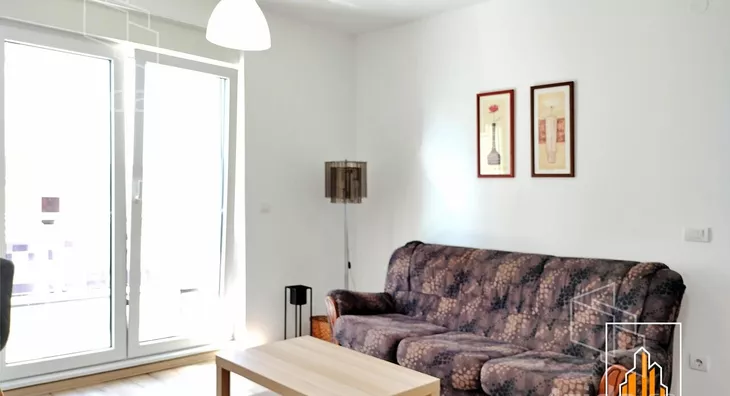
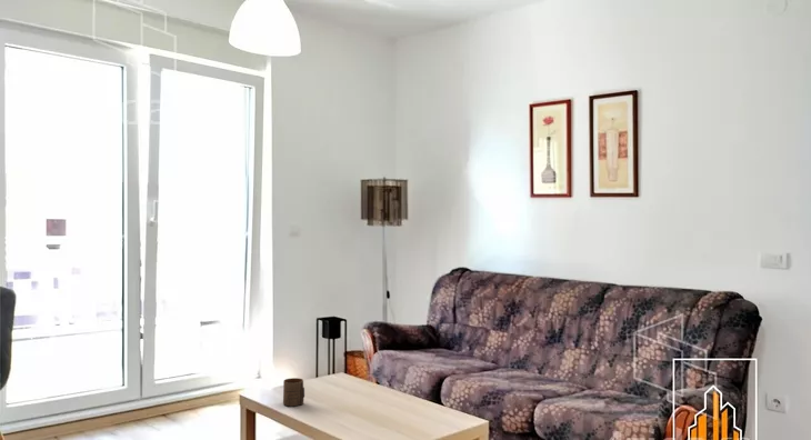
+ cup (293, 391)
